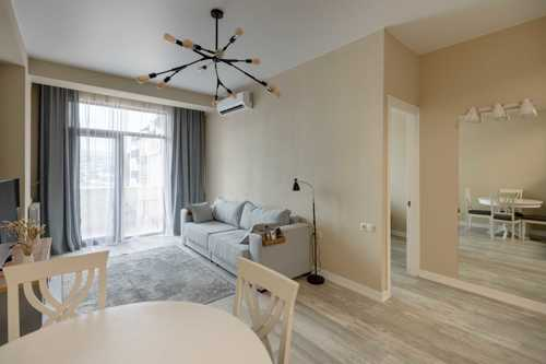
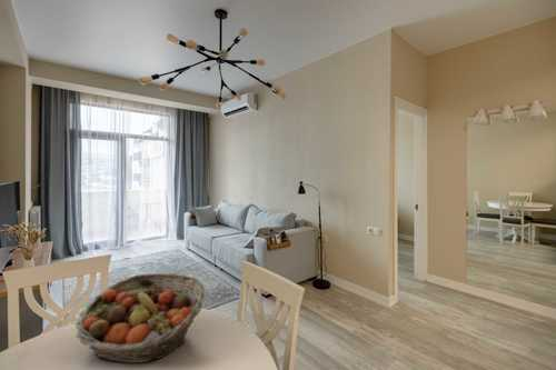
+ fruit basket (145, 312)
